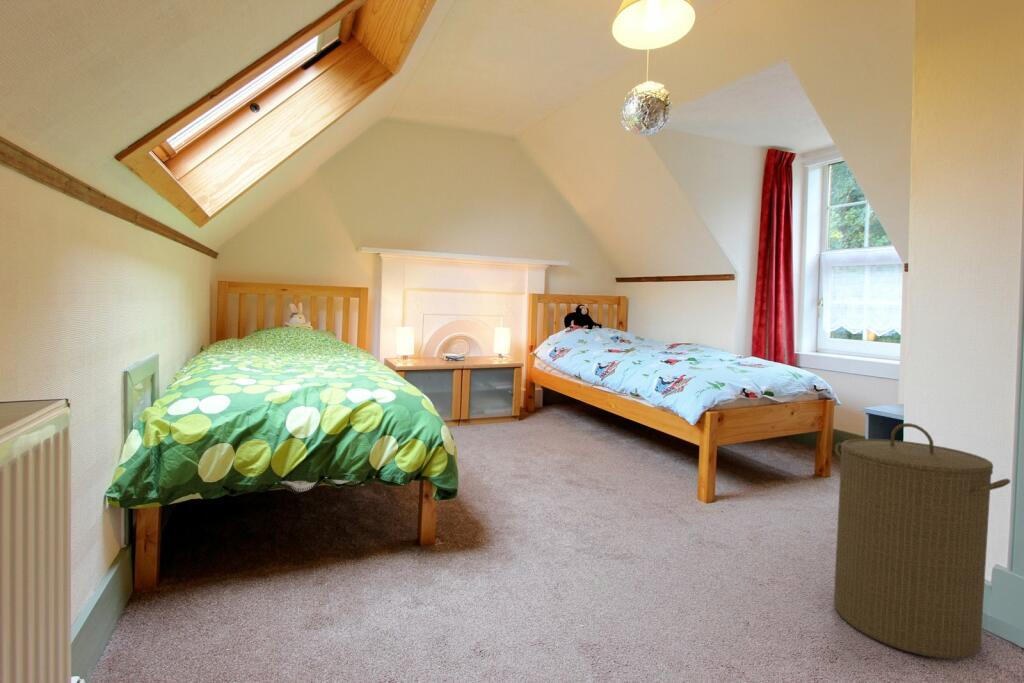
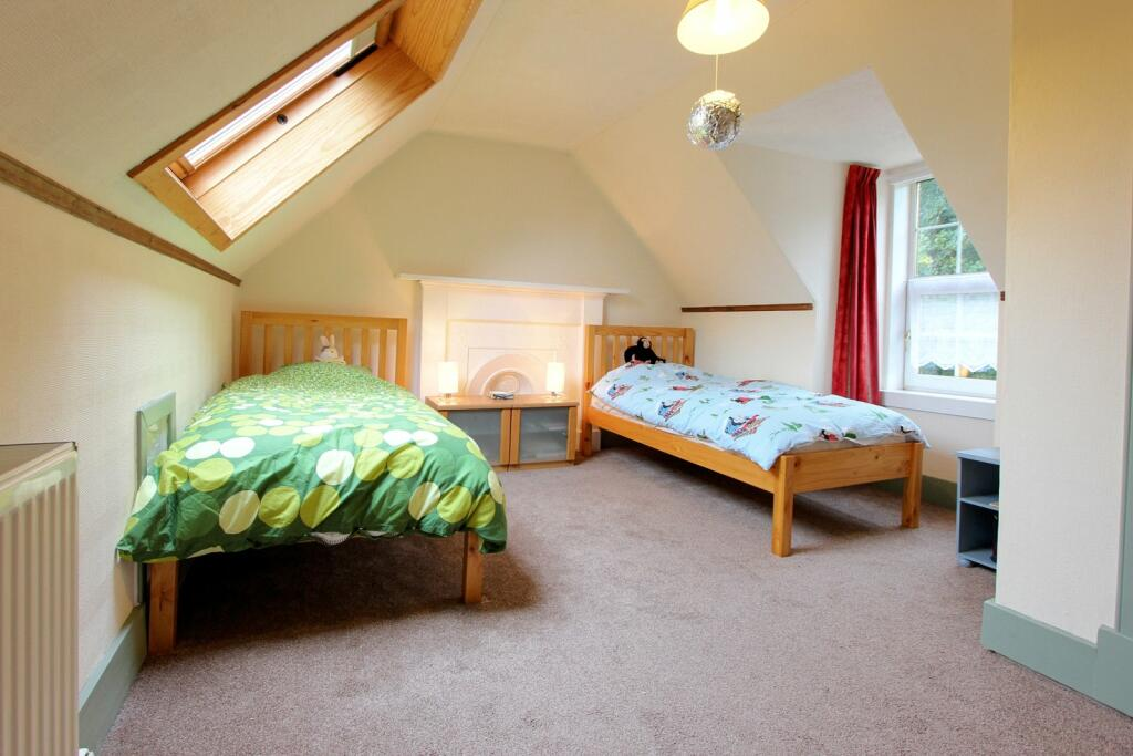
- laundry hamper (908, 524)
